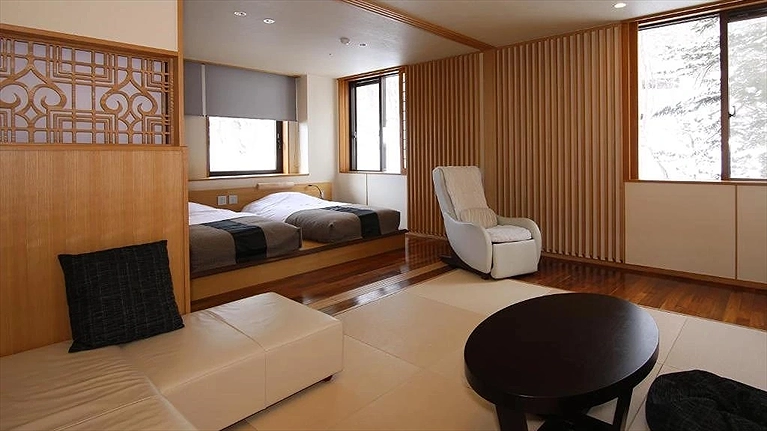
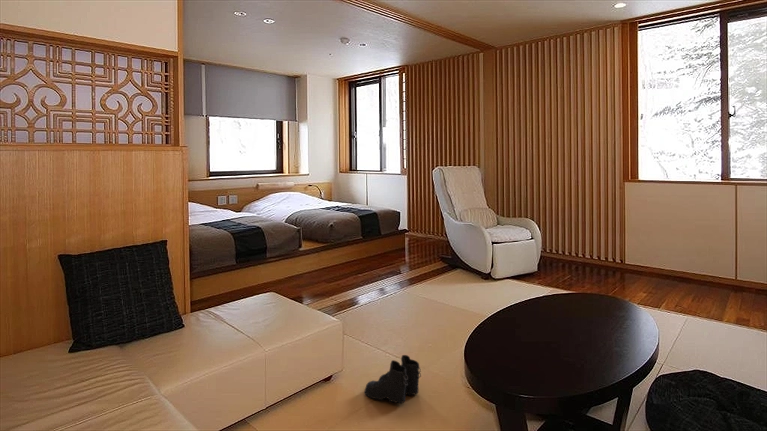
+ boots (392, 375)
